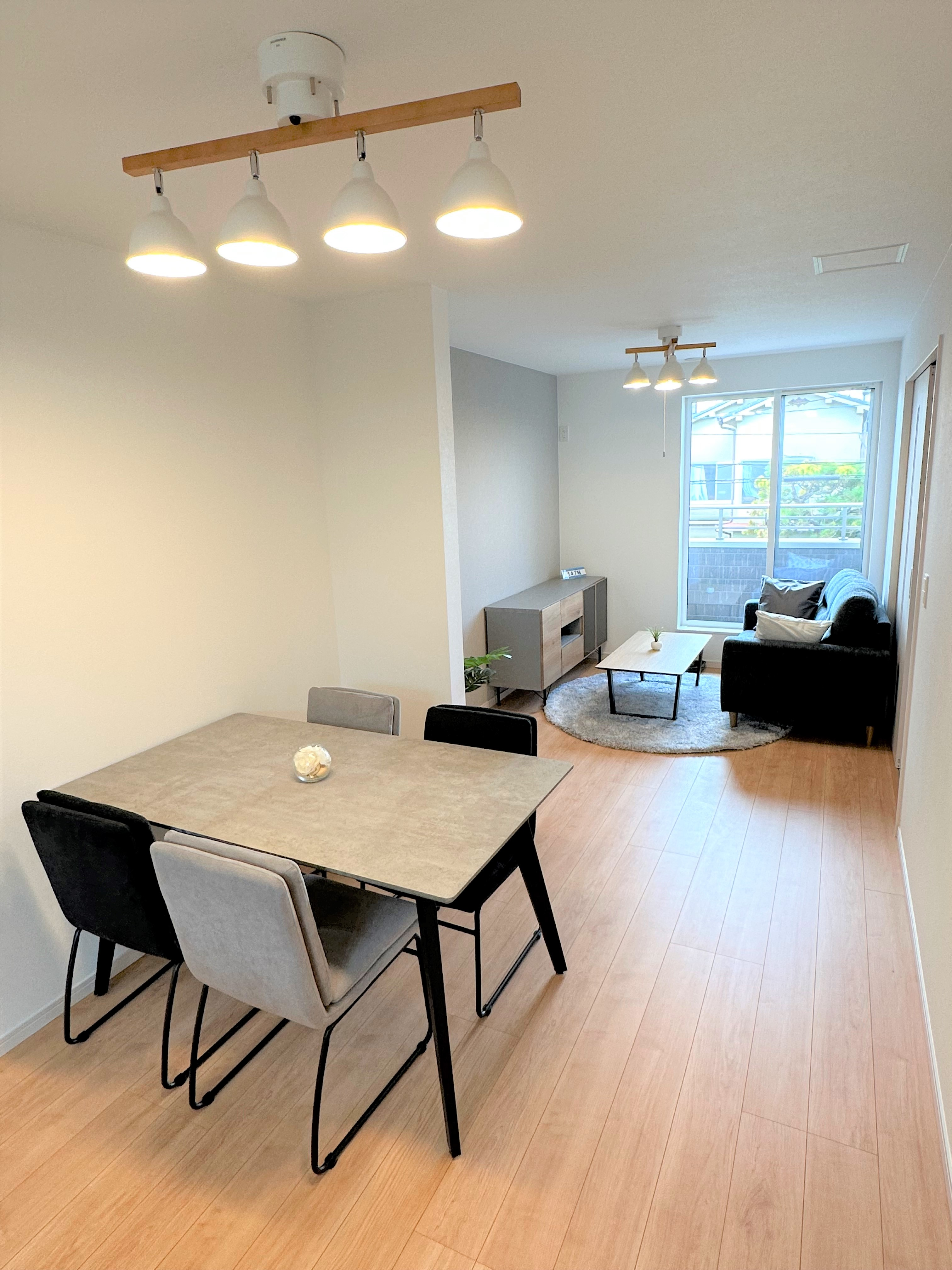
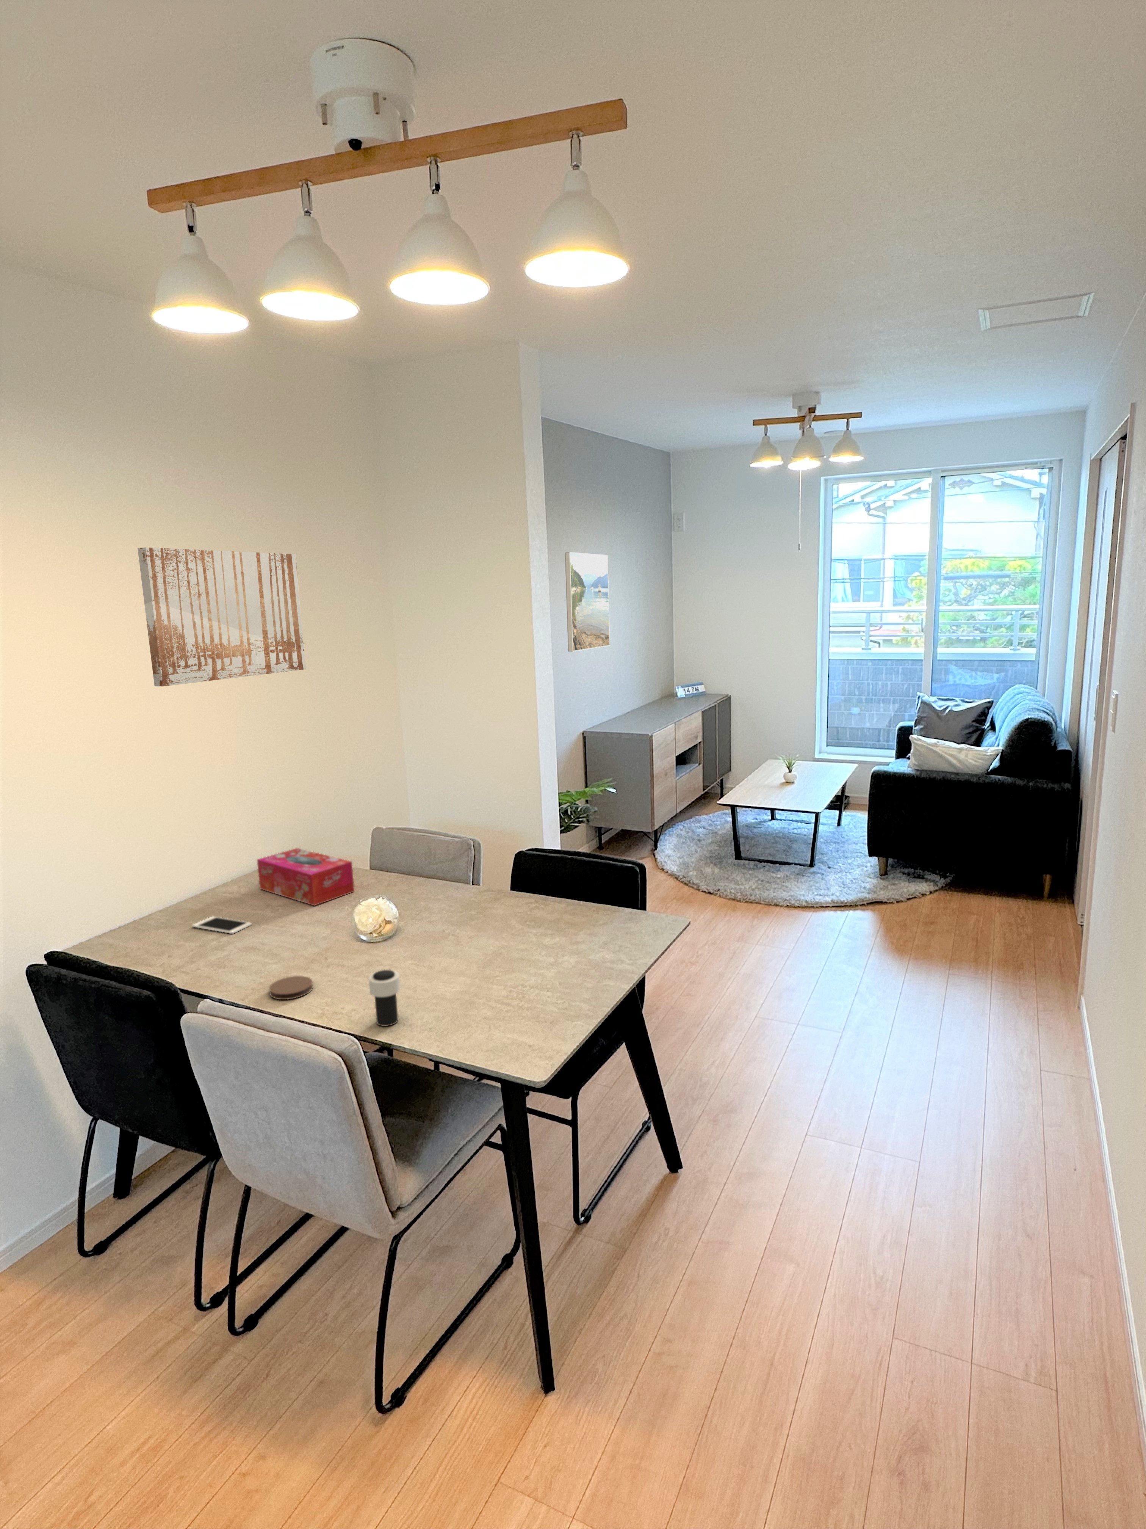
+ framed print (589, 602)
+ cell phone (221, 925)
+ wall art (230, 615)
+ tissue box (305, 875)
+ coaster (291, 987)
+ cup (385, 998)
